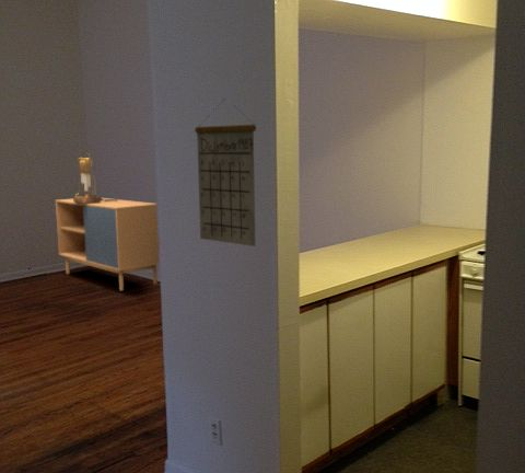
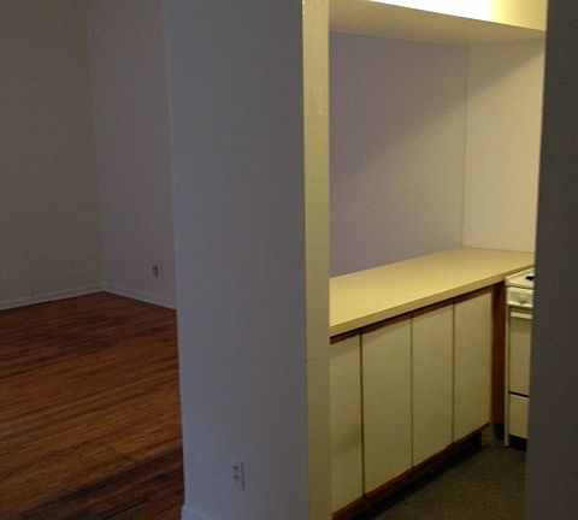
- calendar (225, 171)
- table lamp (92, 176)
- storage cabinet (106, 240)
